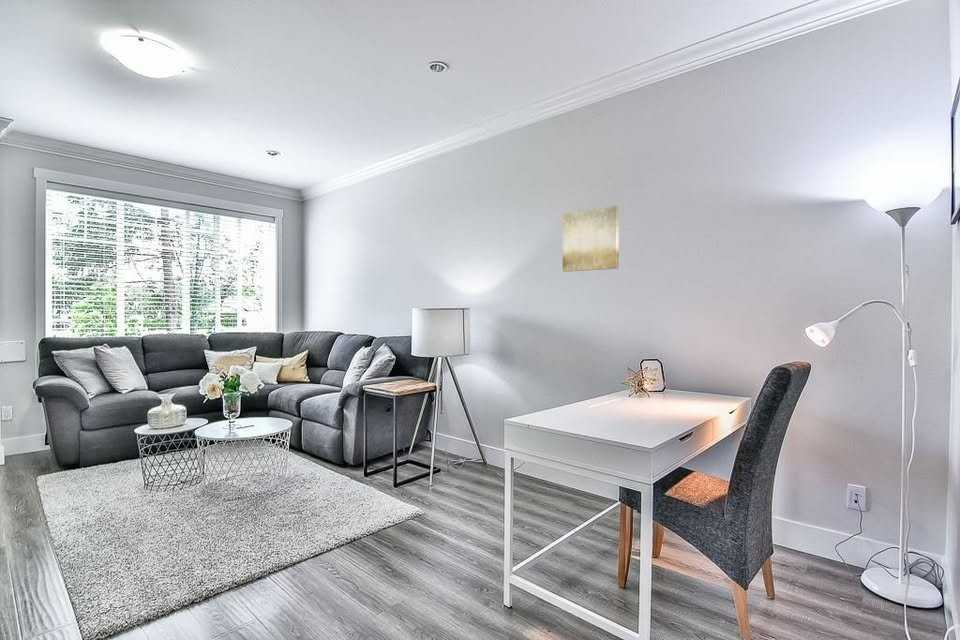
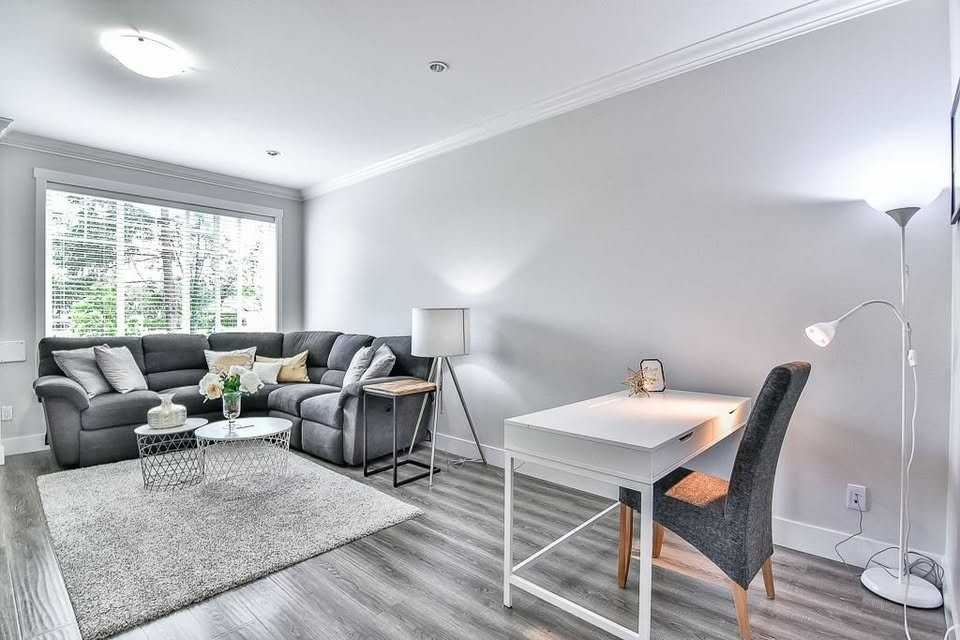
- wall art (589, 240)
